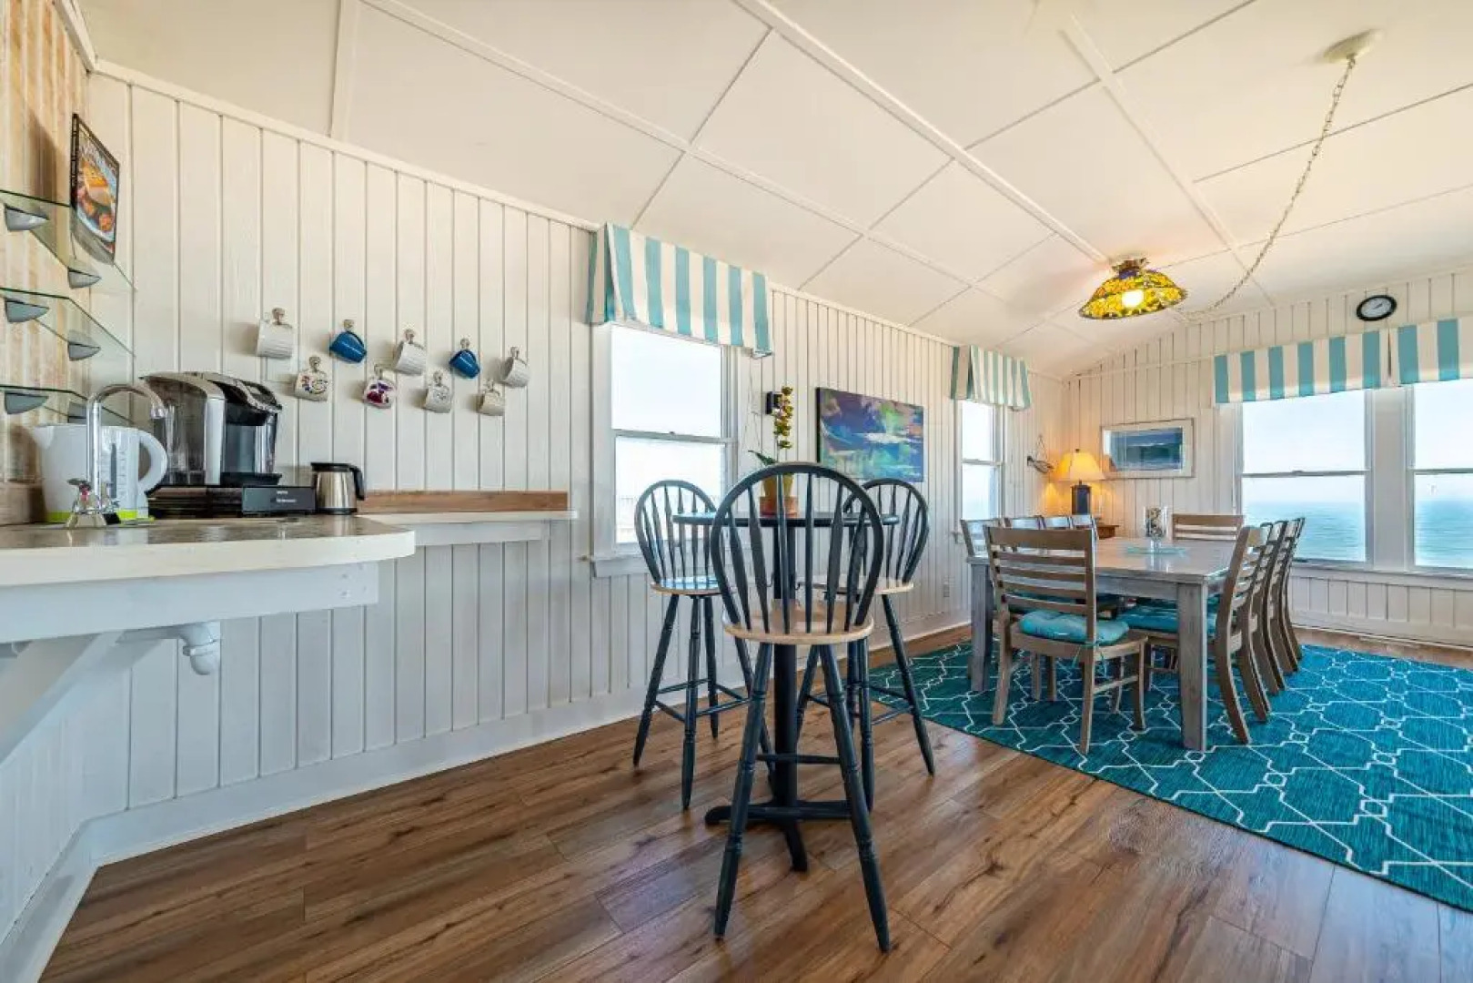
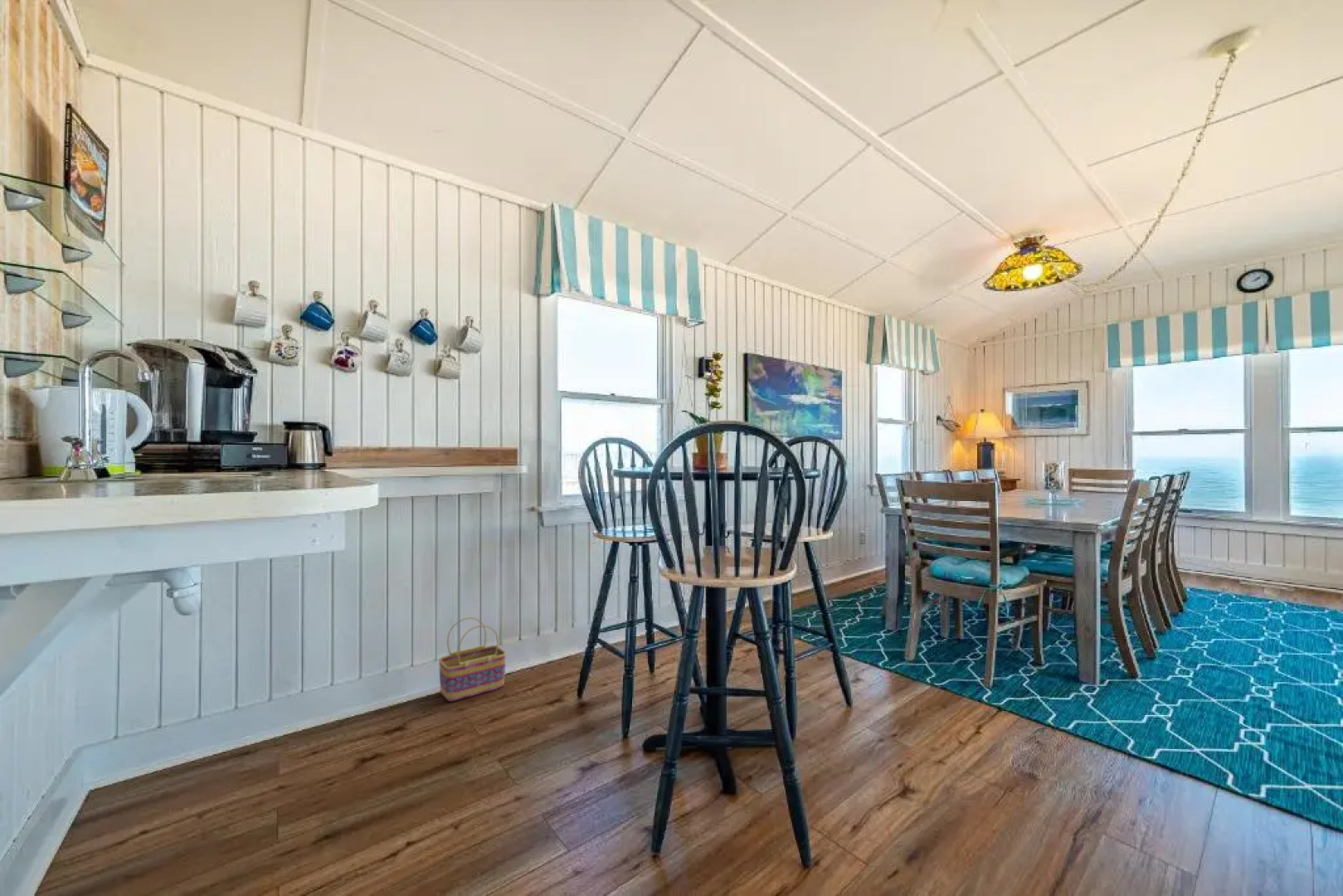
+ basket (473, 655)
